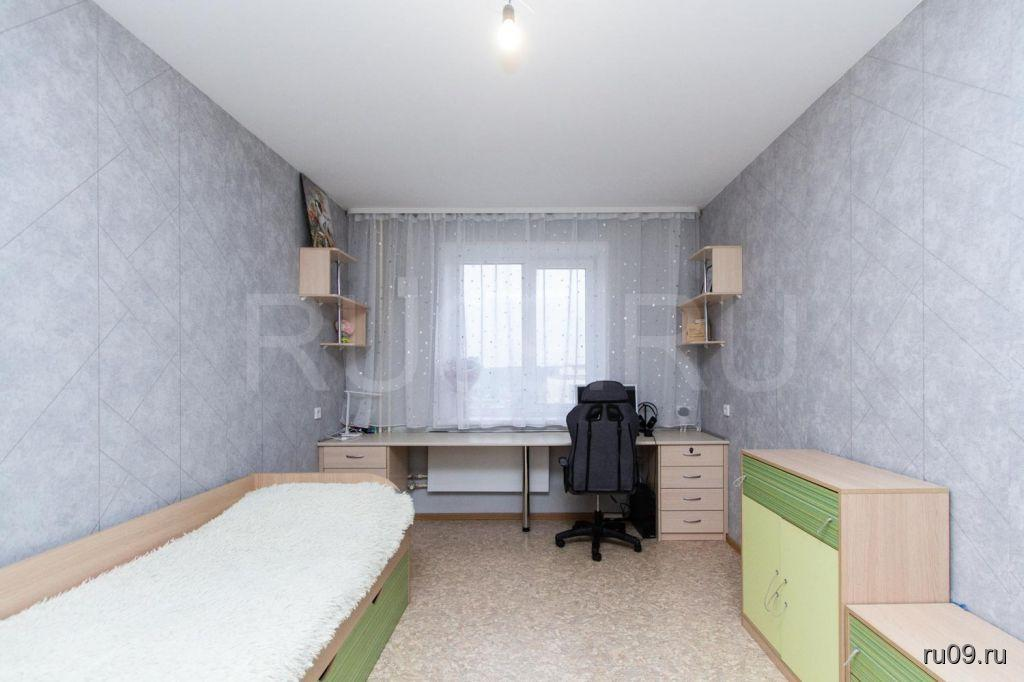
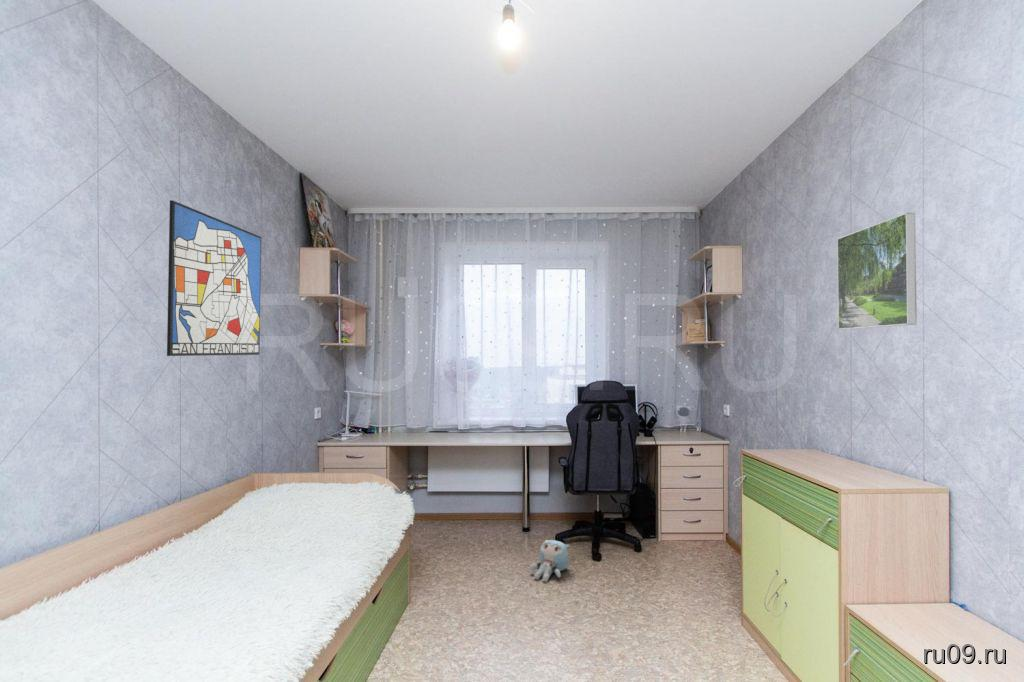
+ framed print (872, 276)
+ plush toy (550, 558)
+ wall art (220, 288)
